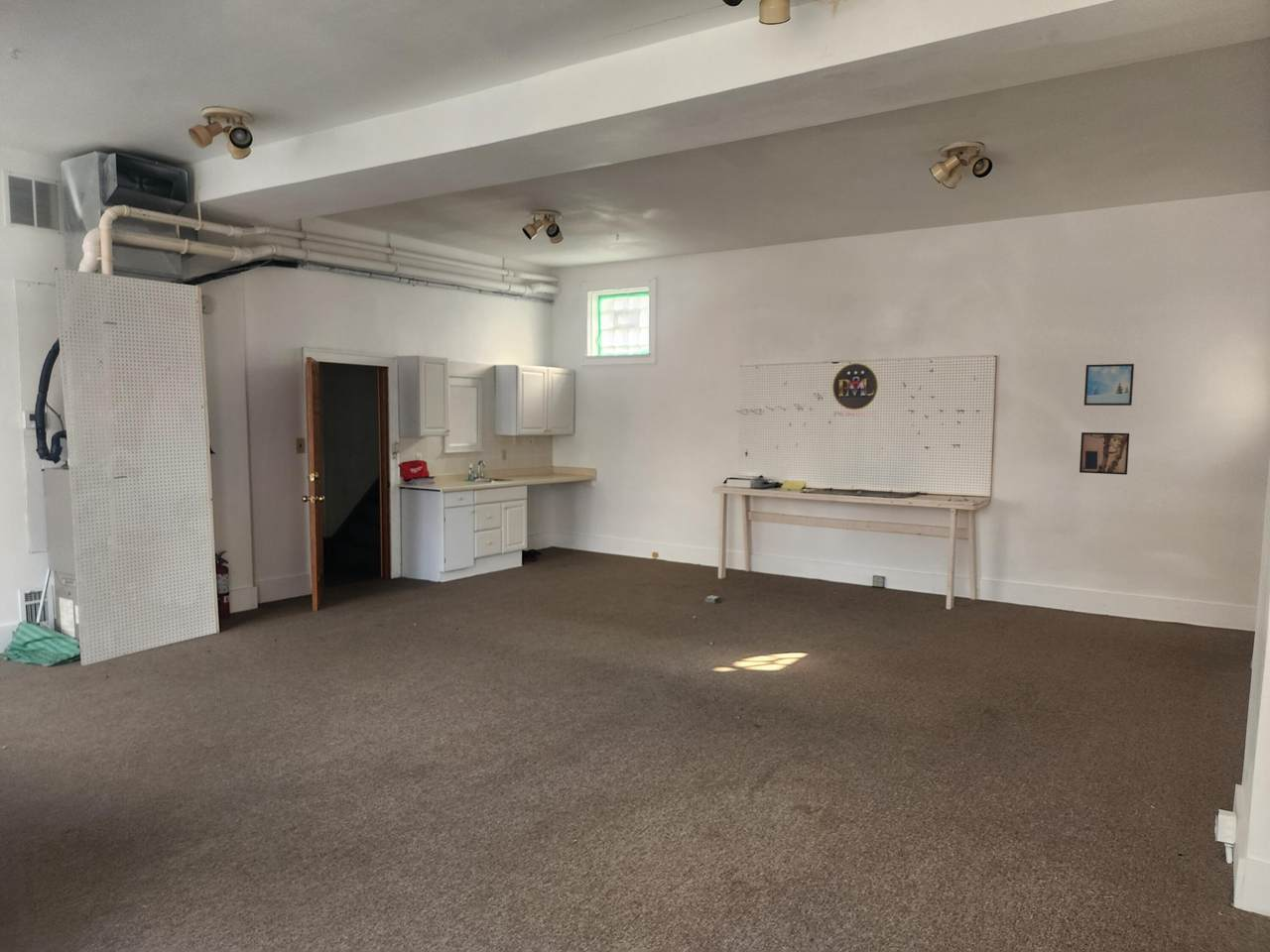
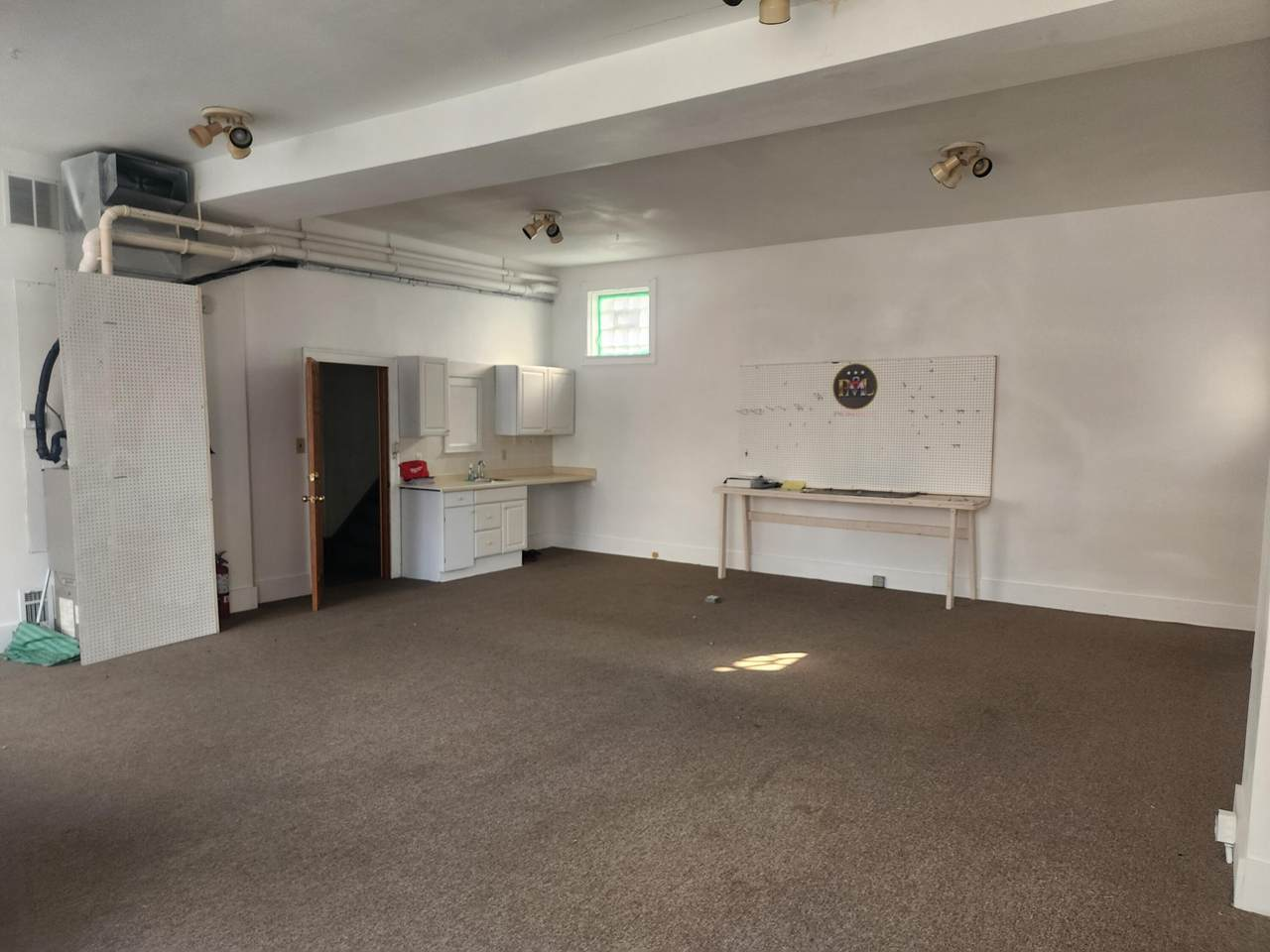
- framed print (1108, 385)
- wall art (1103, 453)
